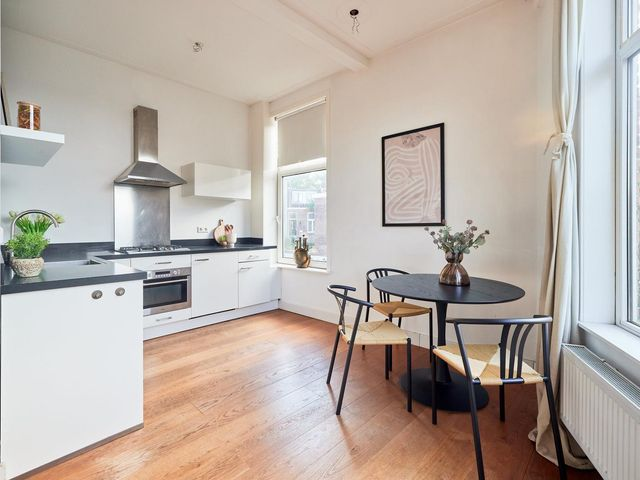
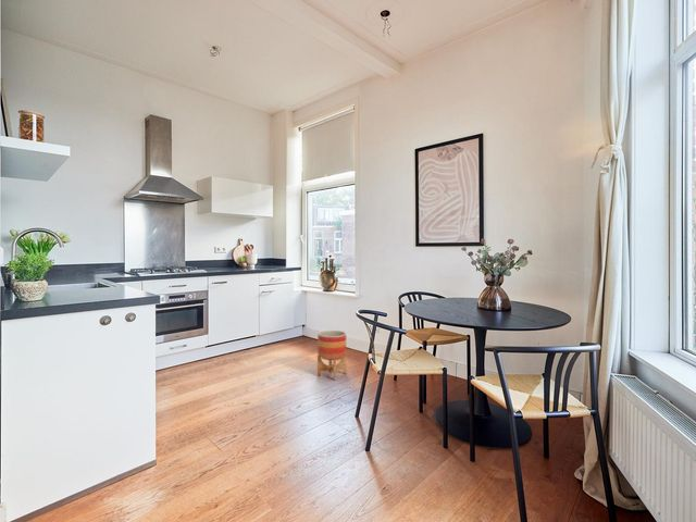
+ planter (332, 353)
